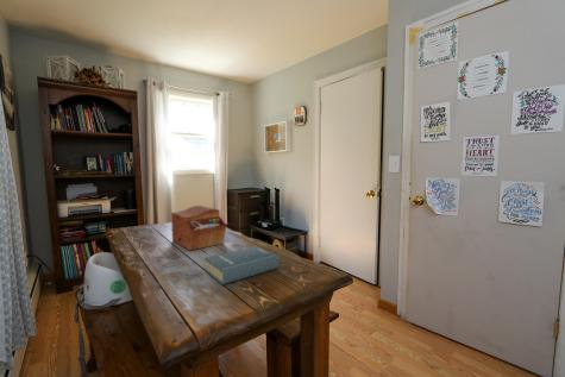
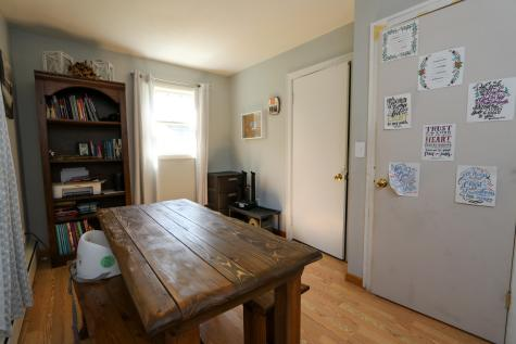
- sewing box (197, 226)
- hardback book (241, 263)
